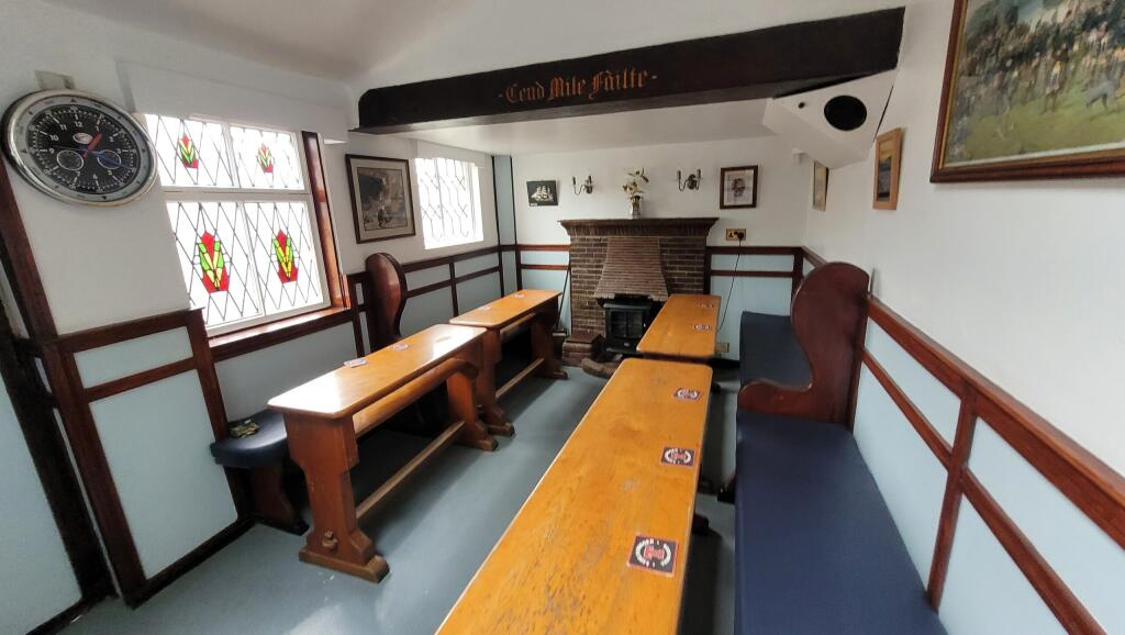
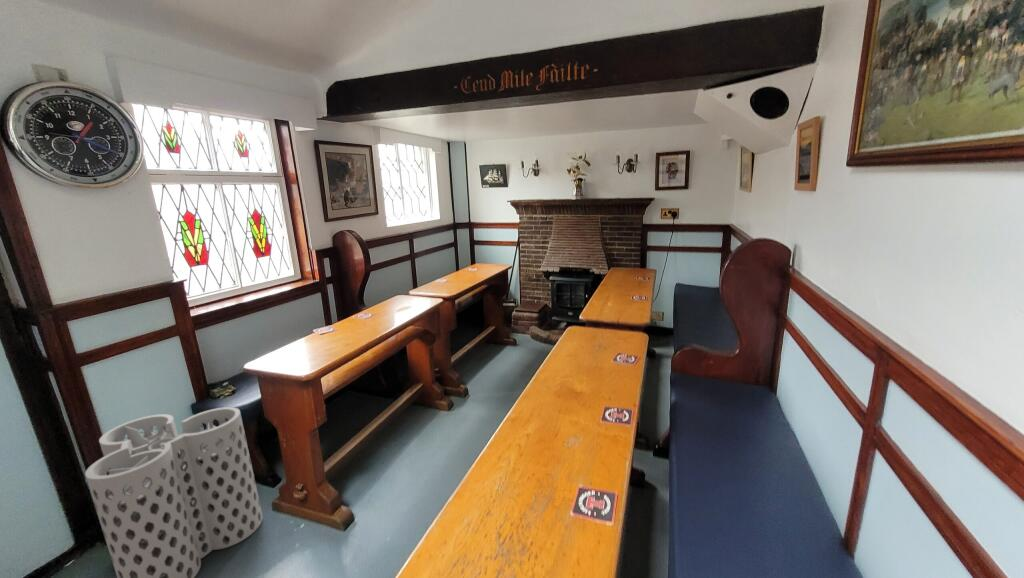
+ umbrella stand (169, 490)
